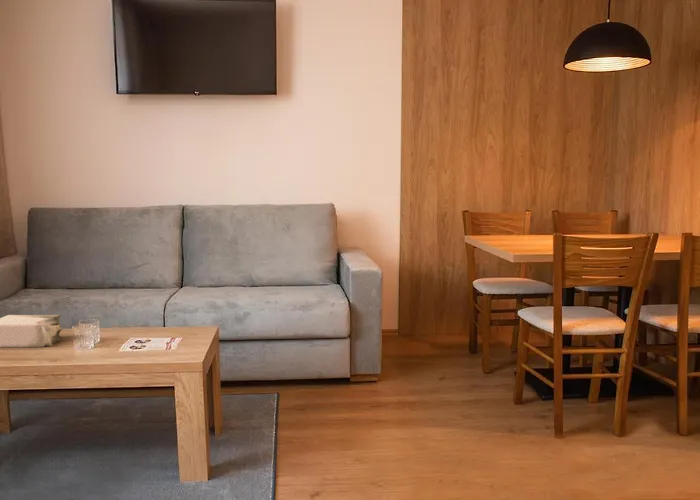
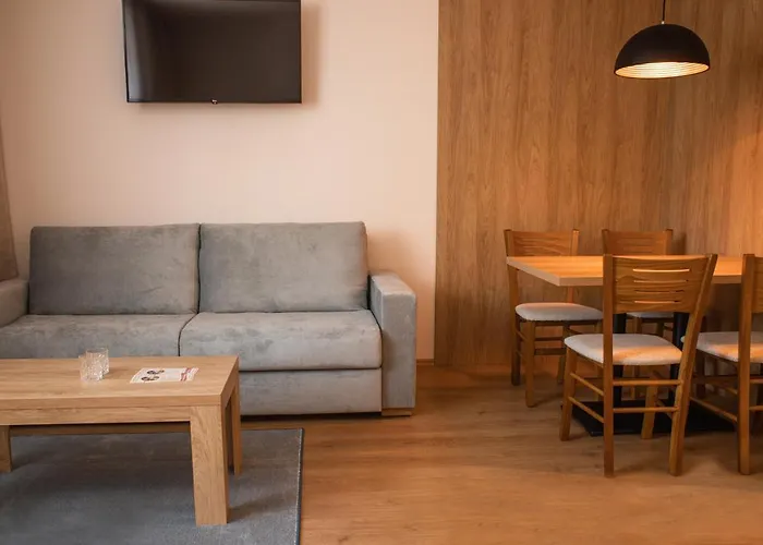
- tissue box (29, 330)
